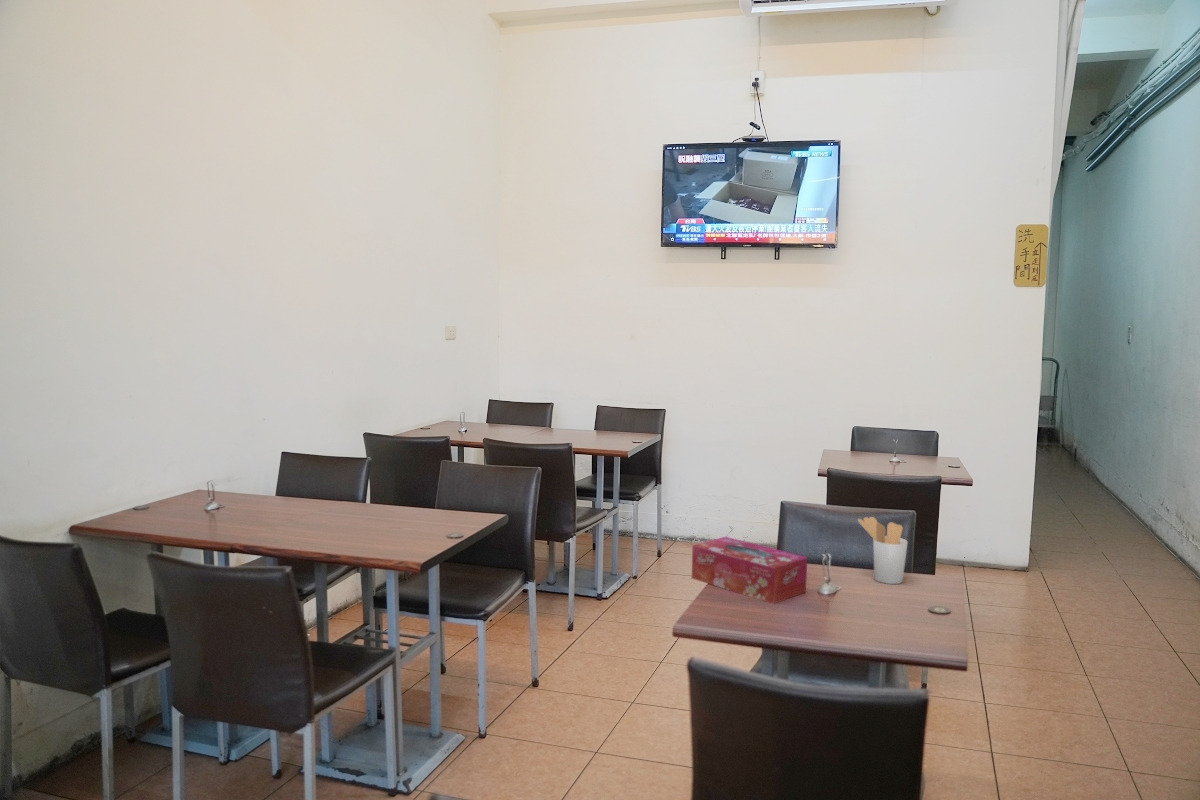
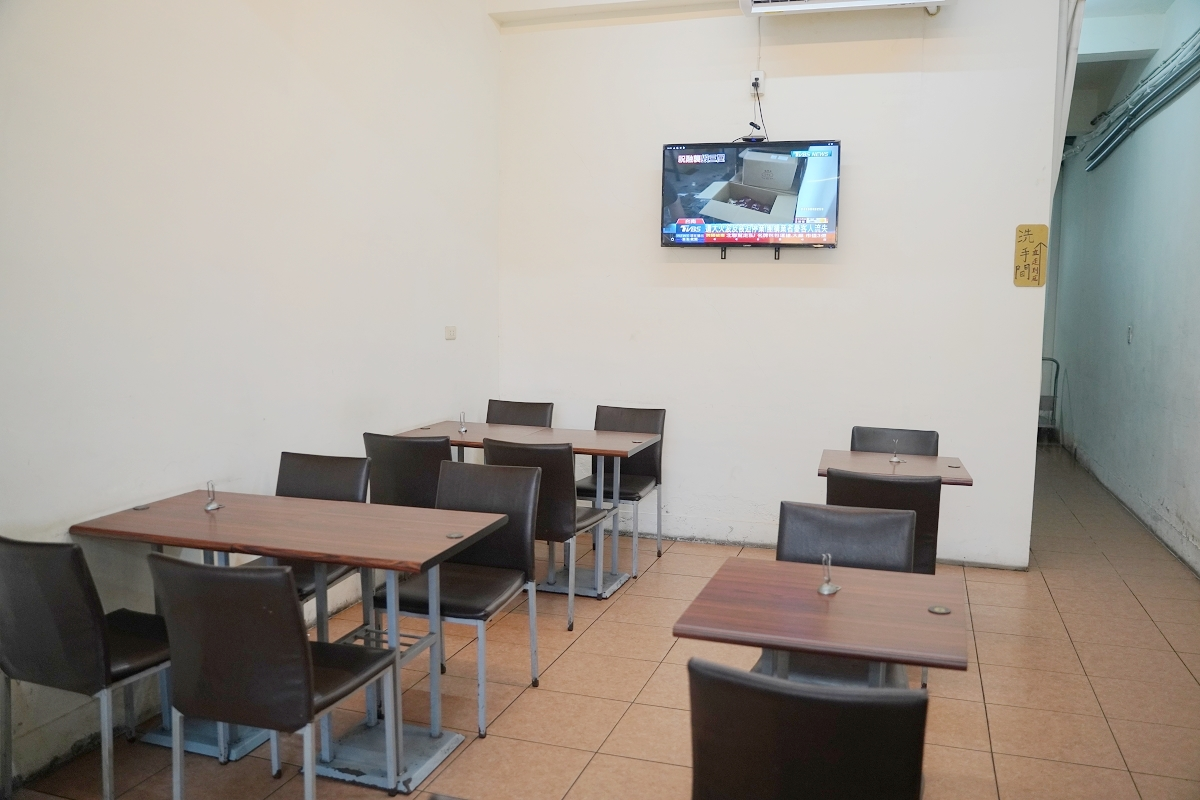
- tissue box (748, 568)
- utensil holder (882, 548)
